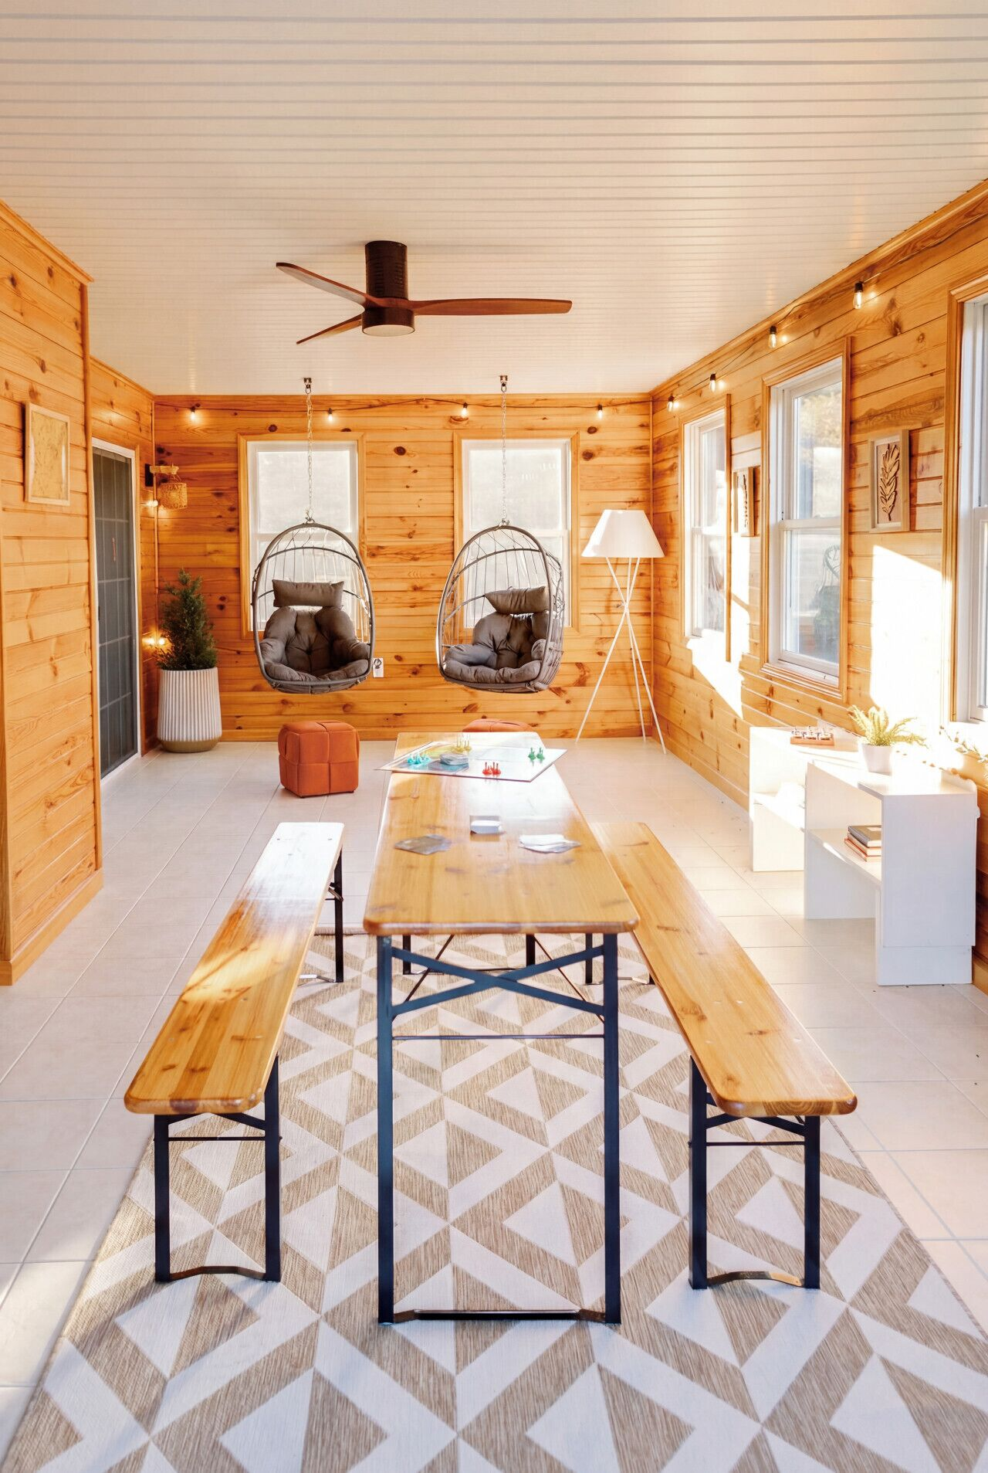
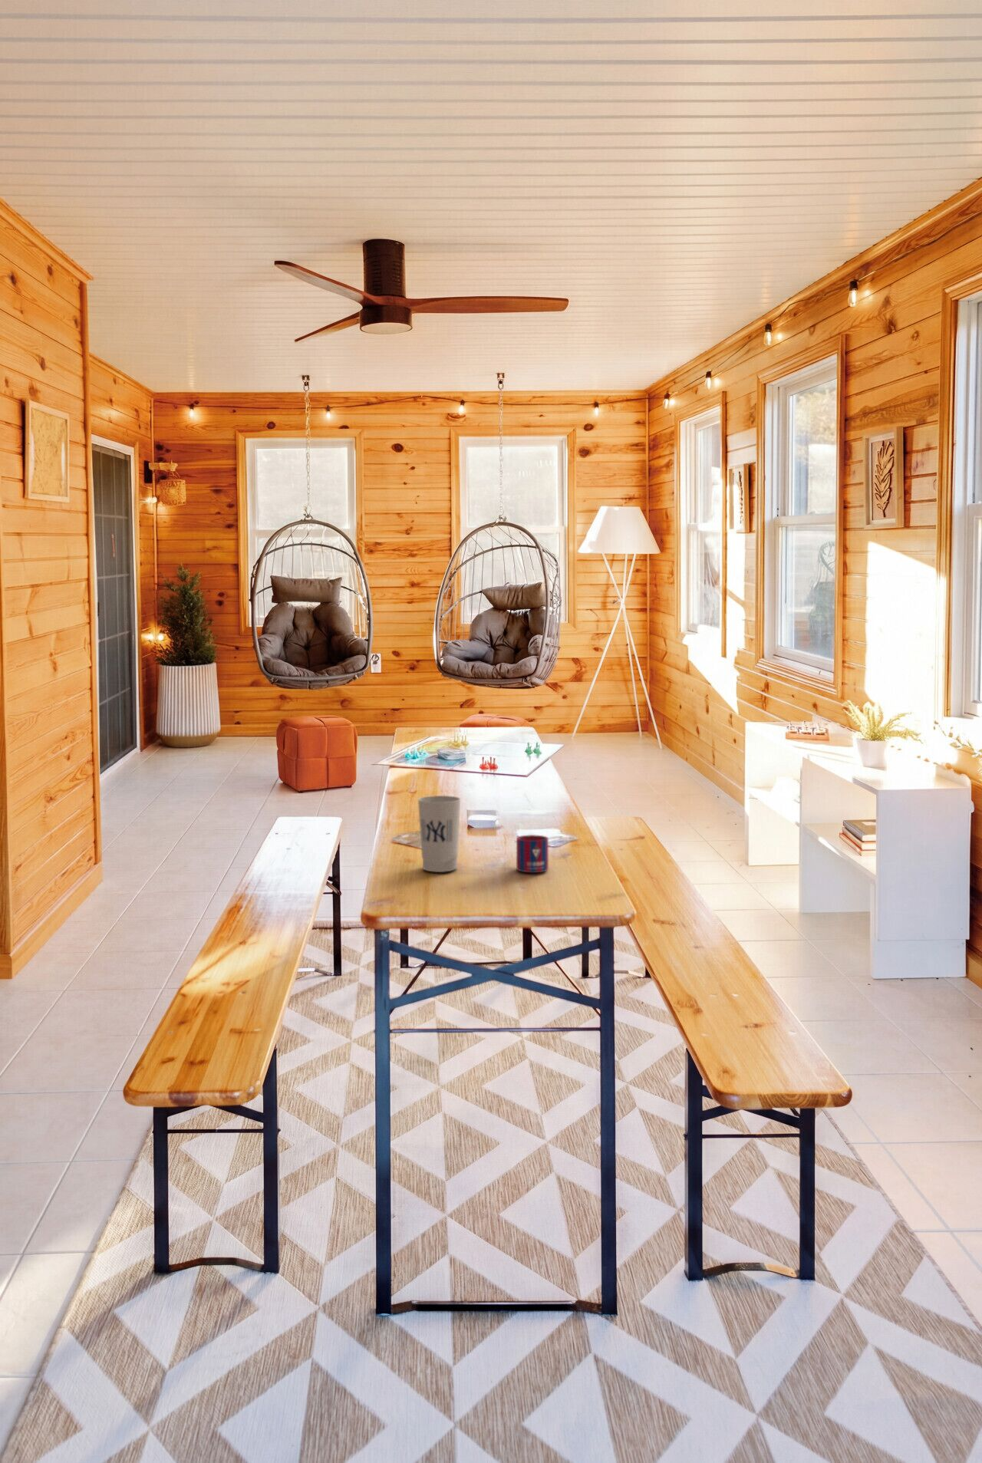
+ mug (530, 851)
+ cup (439, 833)
